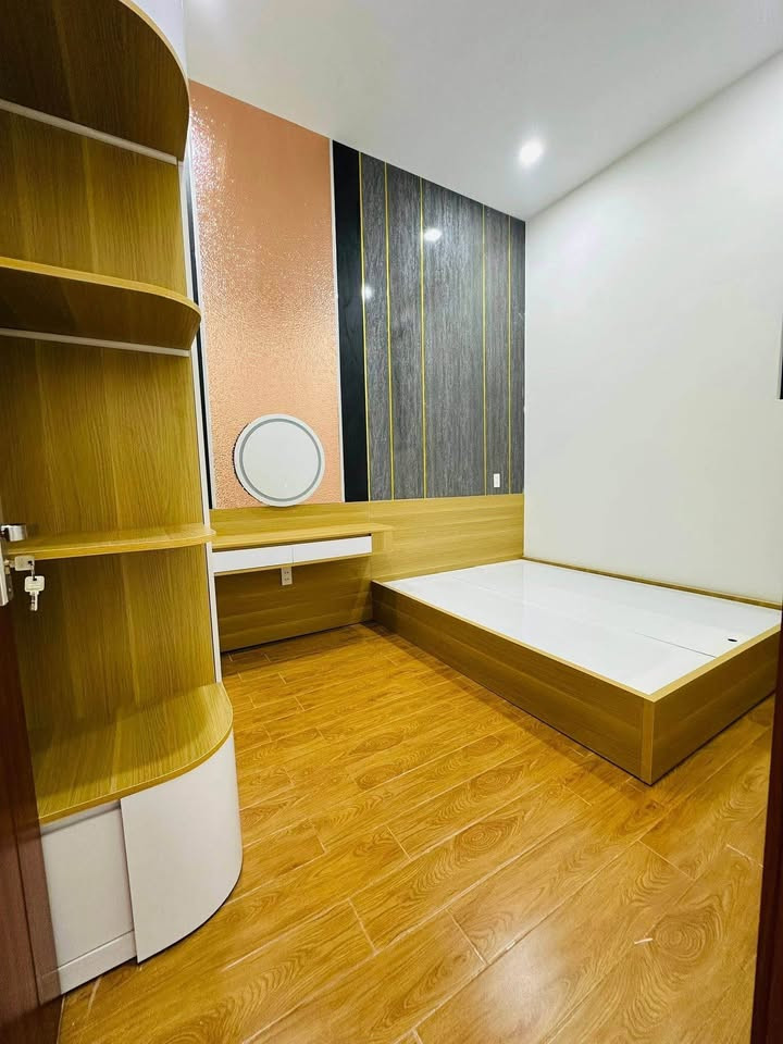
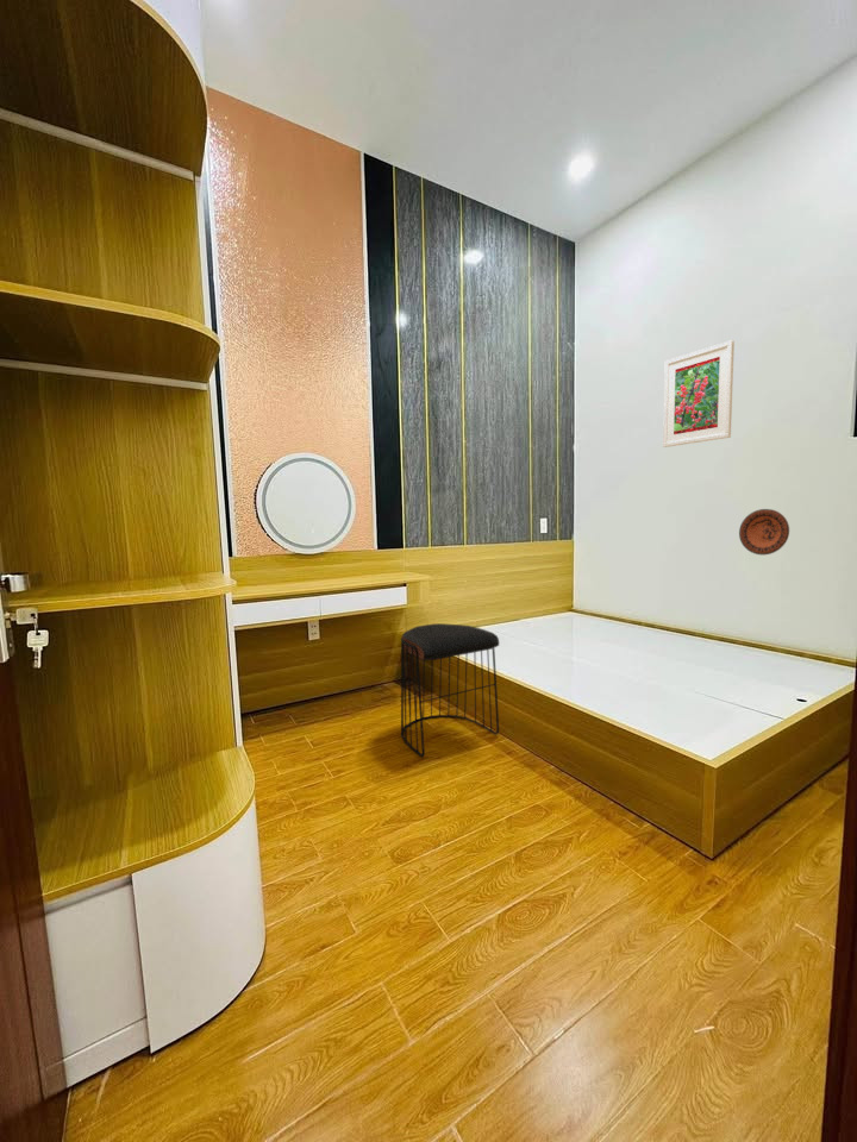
+ stool (440, 682)
+ decorative plate (763, 532)
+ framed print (695, 397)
